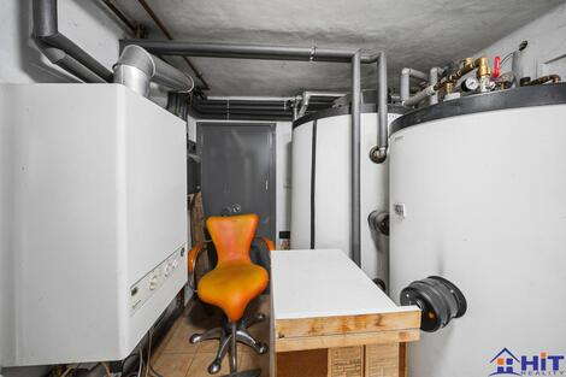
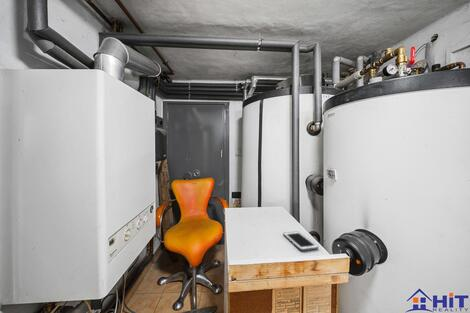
+ cell phone (299, 240)
